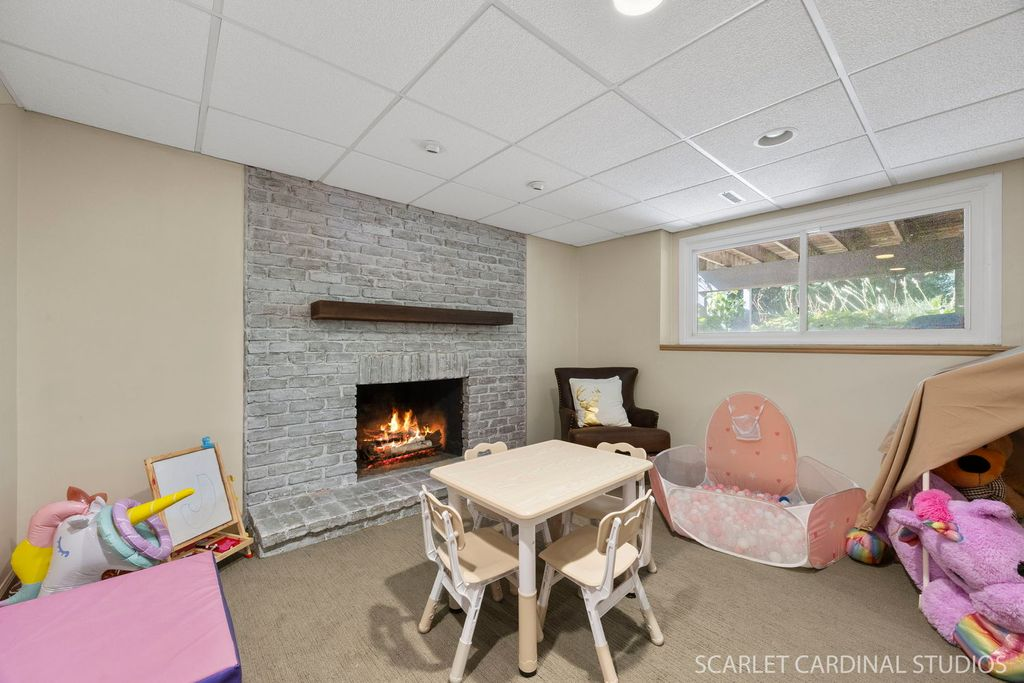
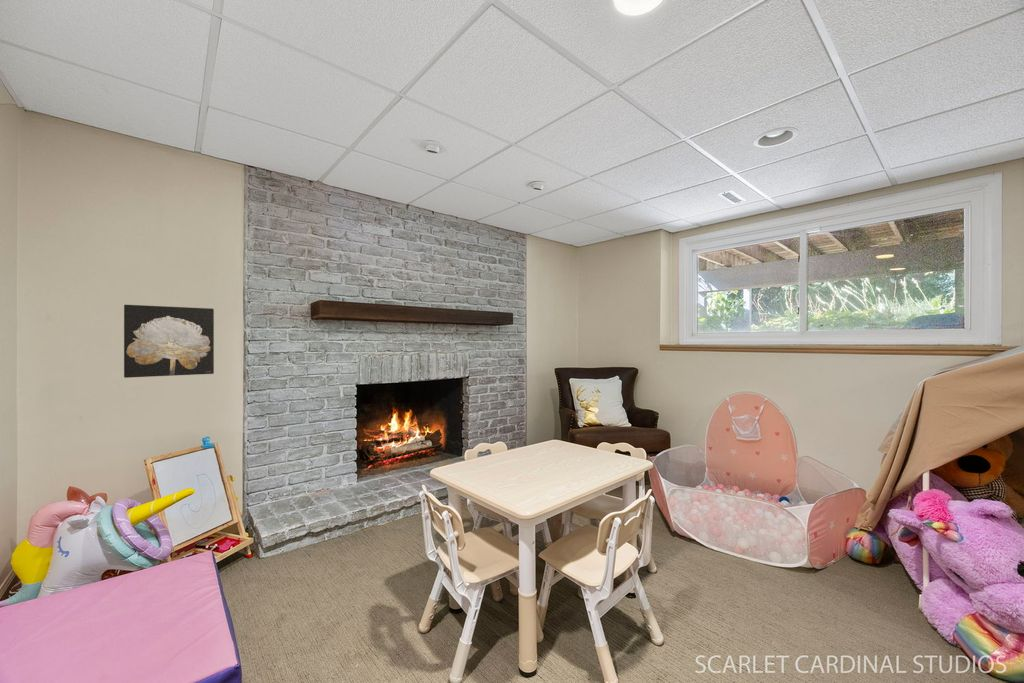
+ wall art (171, 341)
